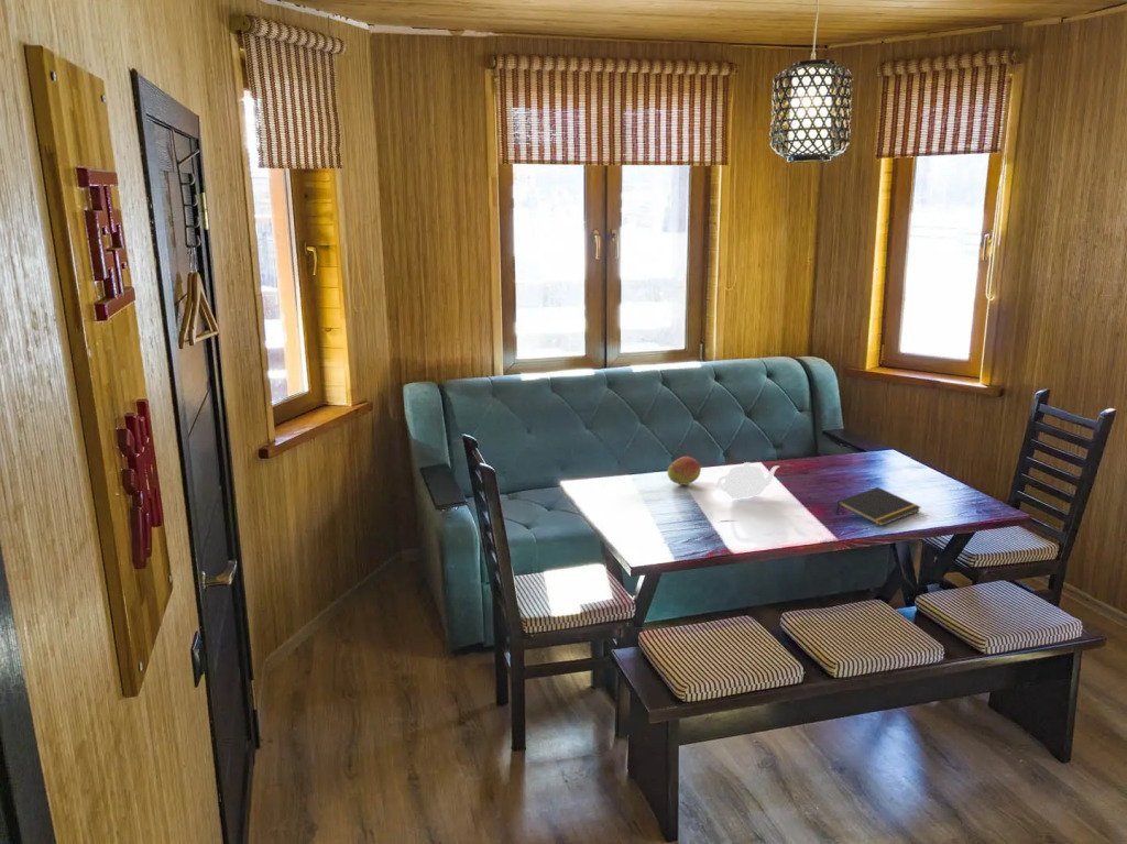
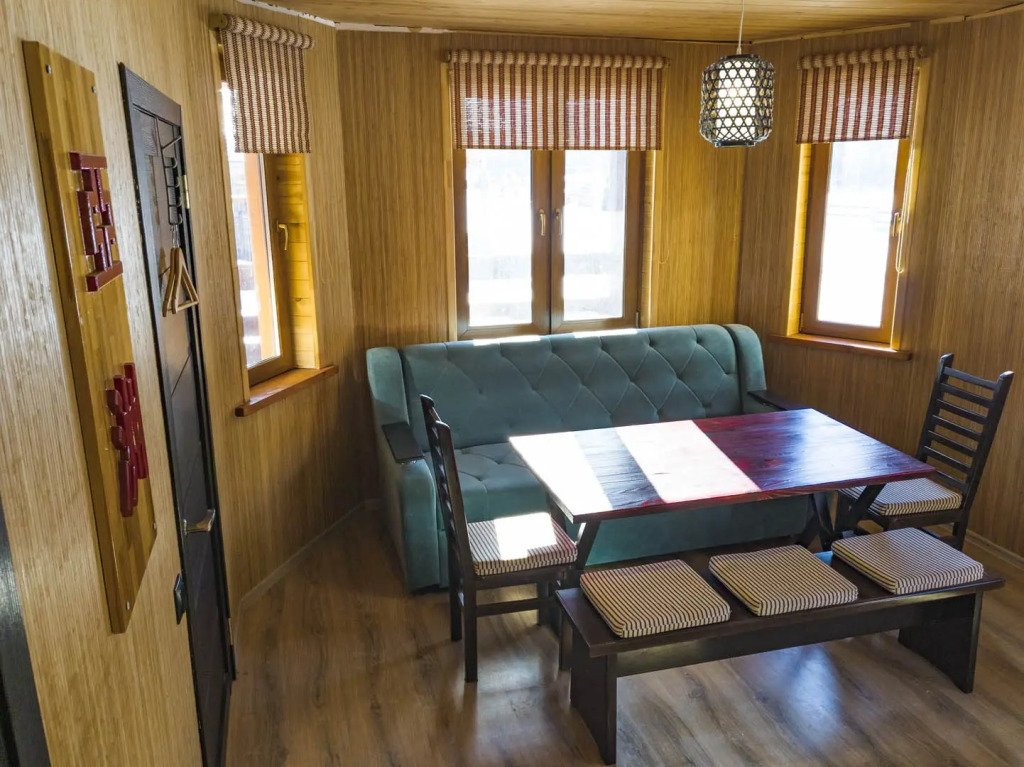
- notepad (878, 505)
- fruit (683, 470)
- teapot (743, 476)
